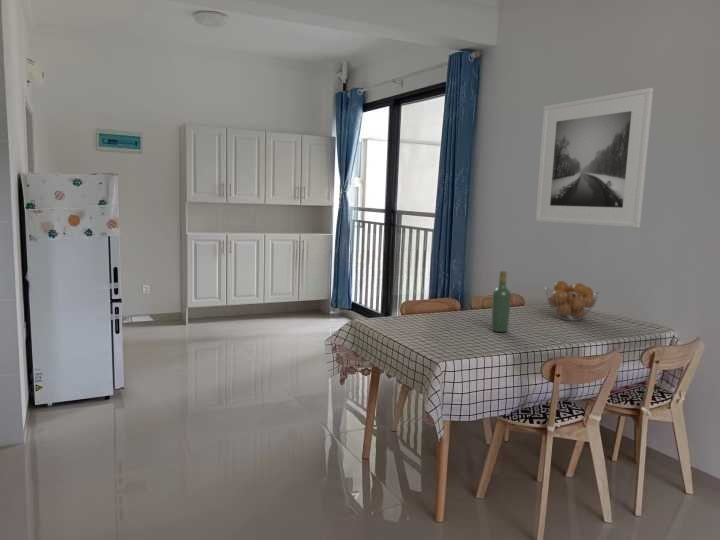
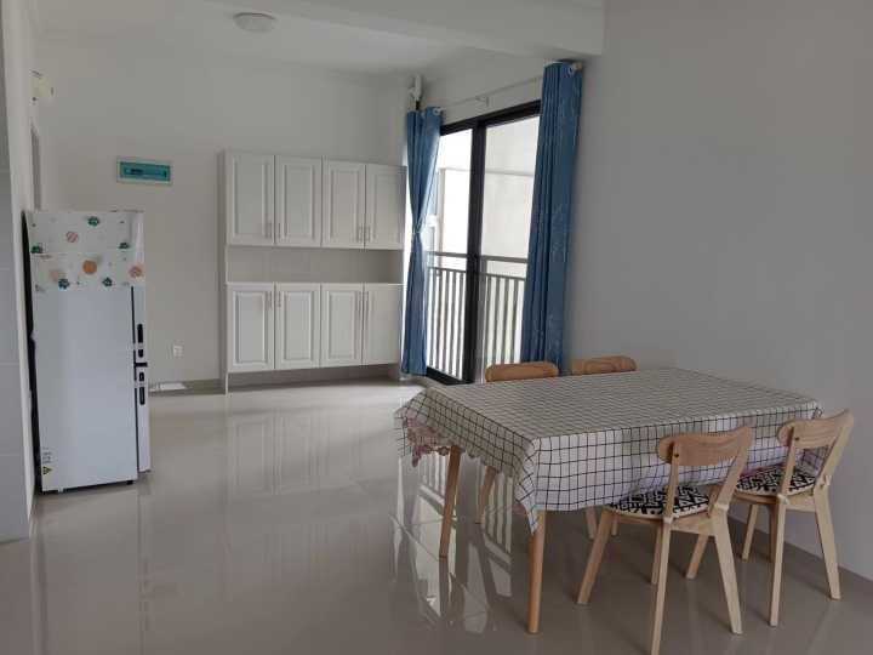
- wine bottle (501, 301)
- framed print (588, 162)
- fruit basket (571, 300)
